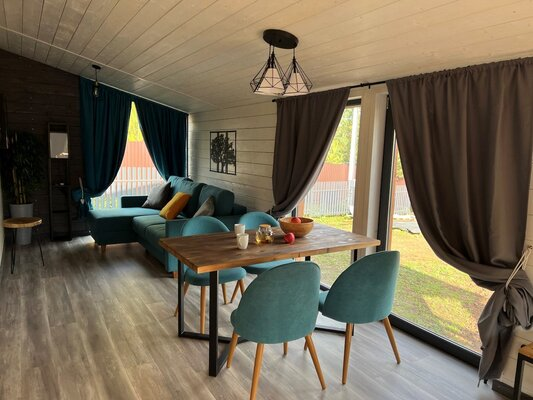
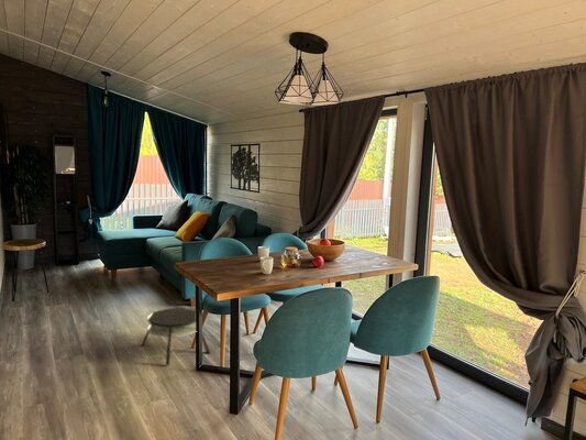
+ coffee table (174, 332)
